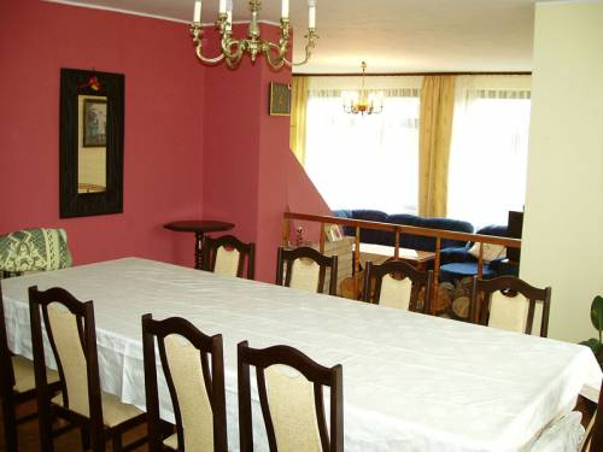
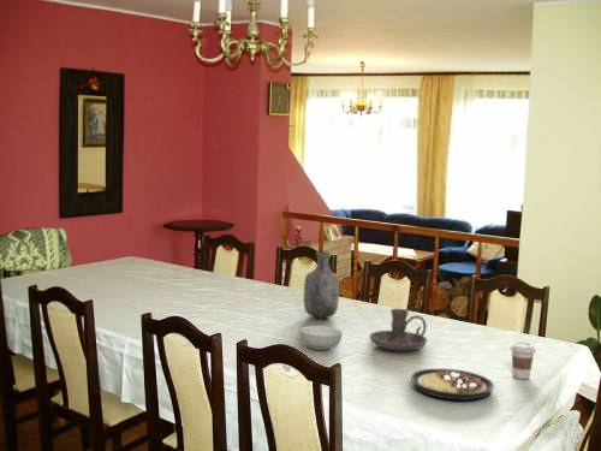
+ cereal bowl (320, 338)
+ vase (321, 285)
+ plate (451, 381)
+ candle holder (403, 327)
+ coffee cup (522, 360)
